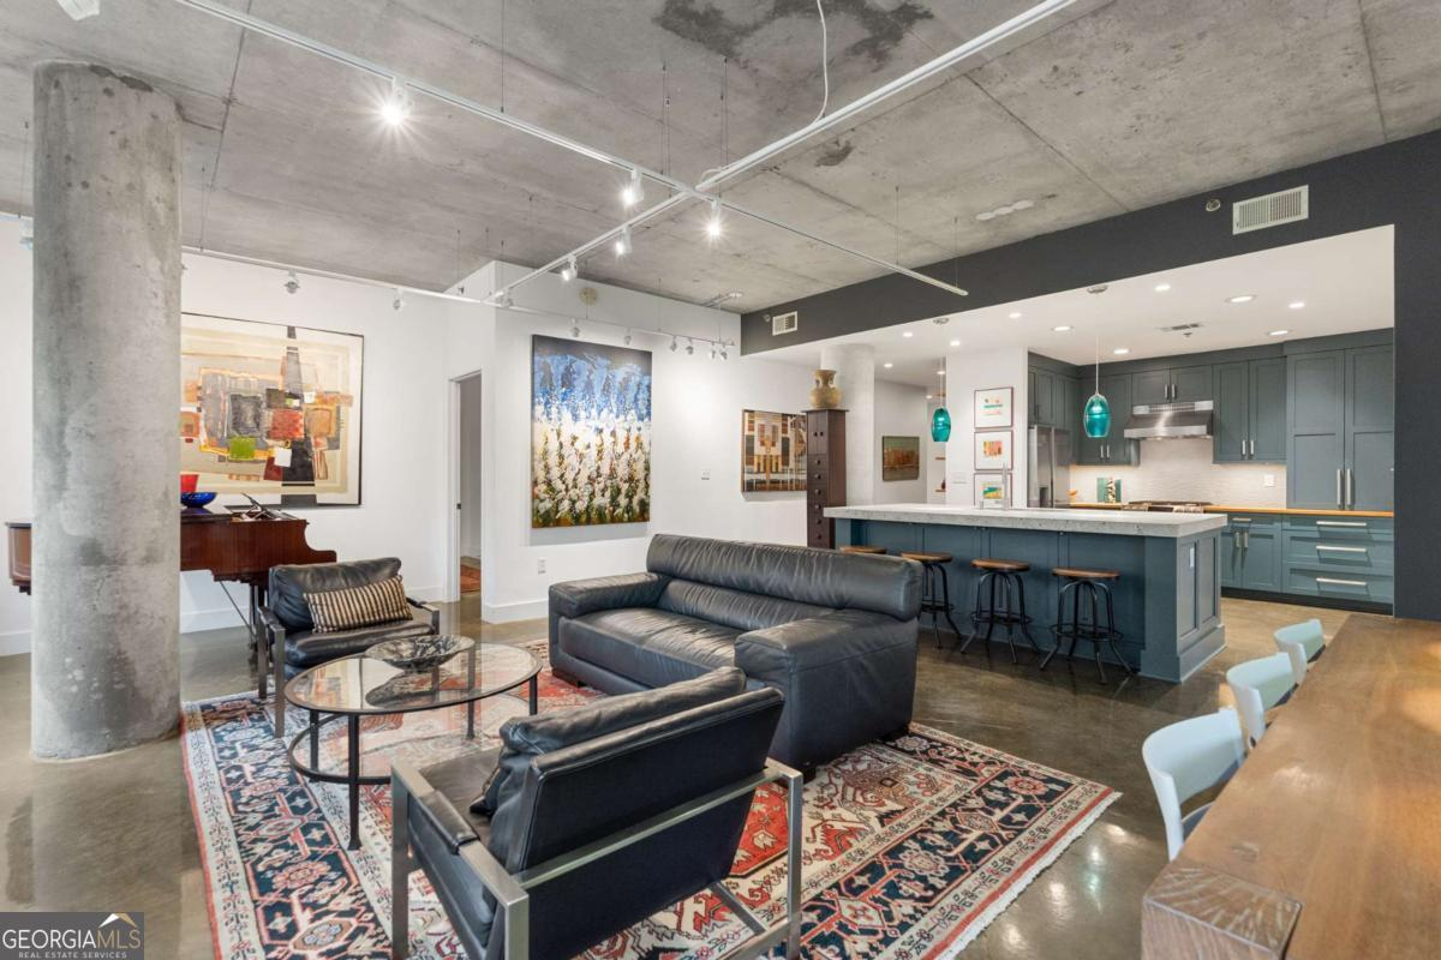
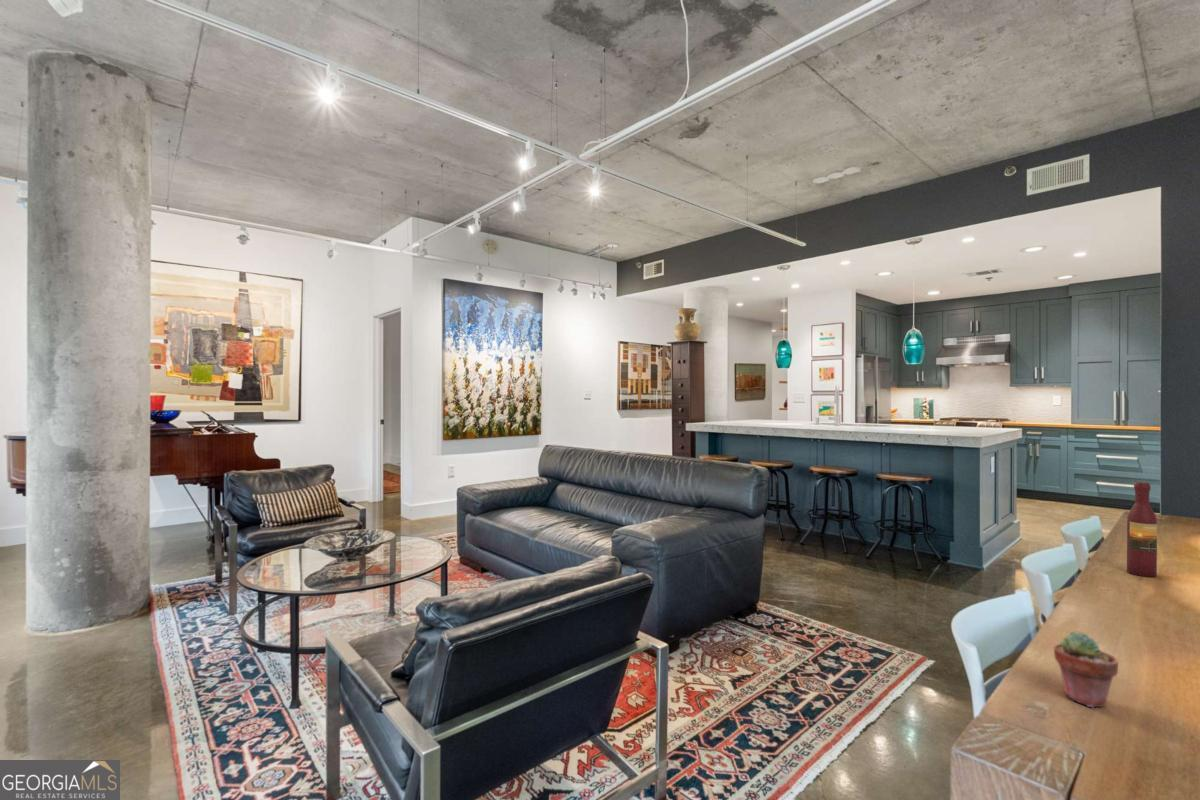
+ wine bottle (1141, 527)
+ potted succulent (1084, 666)
